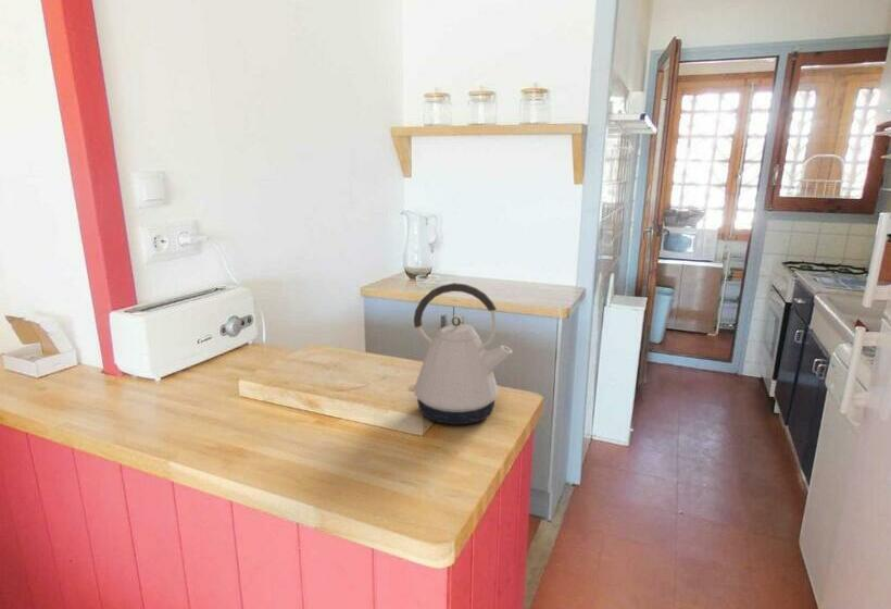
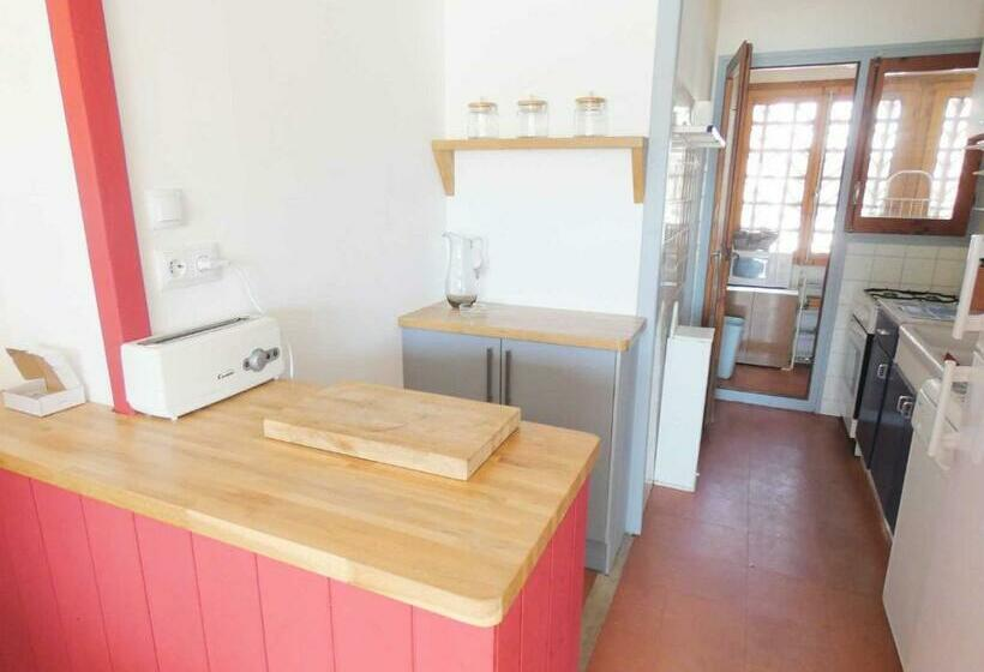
- kettle (460, 349)
